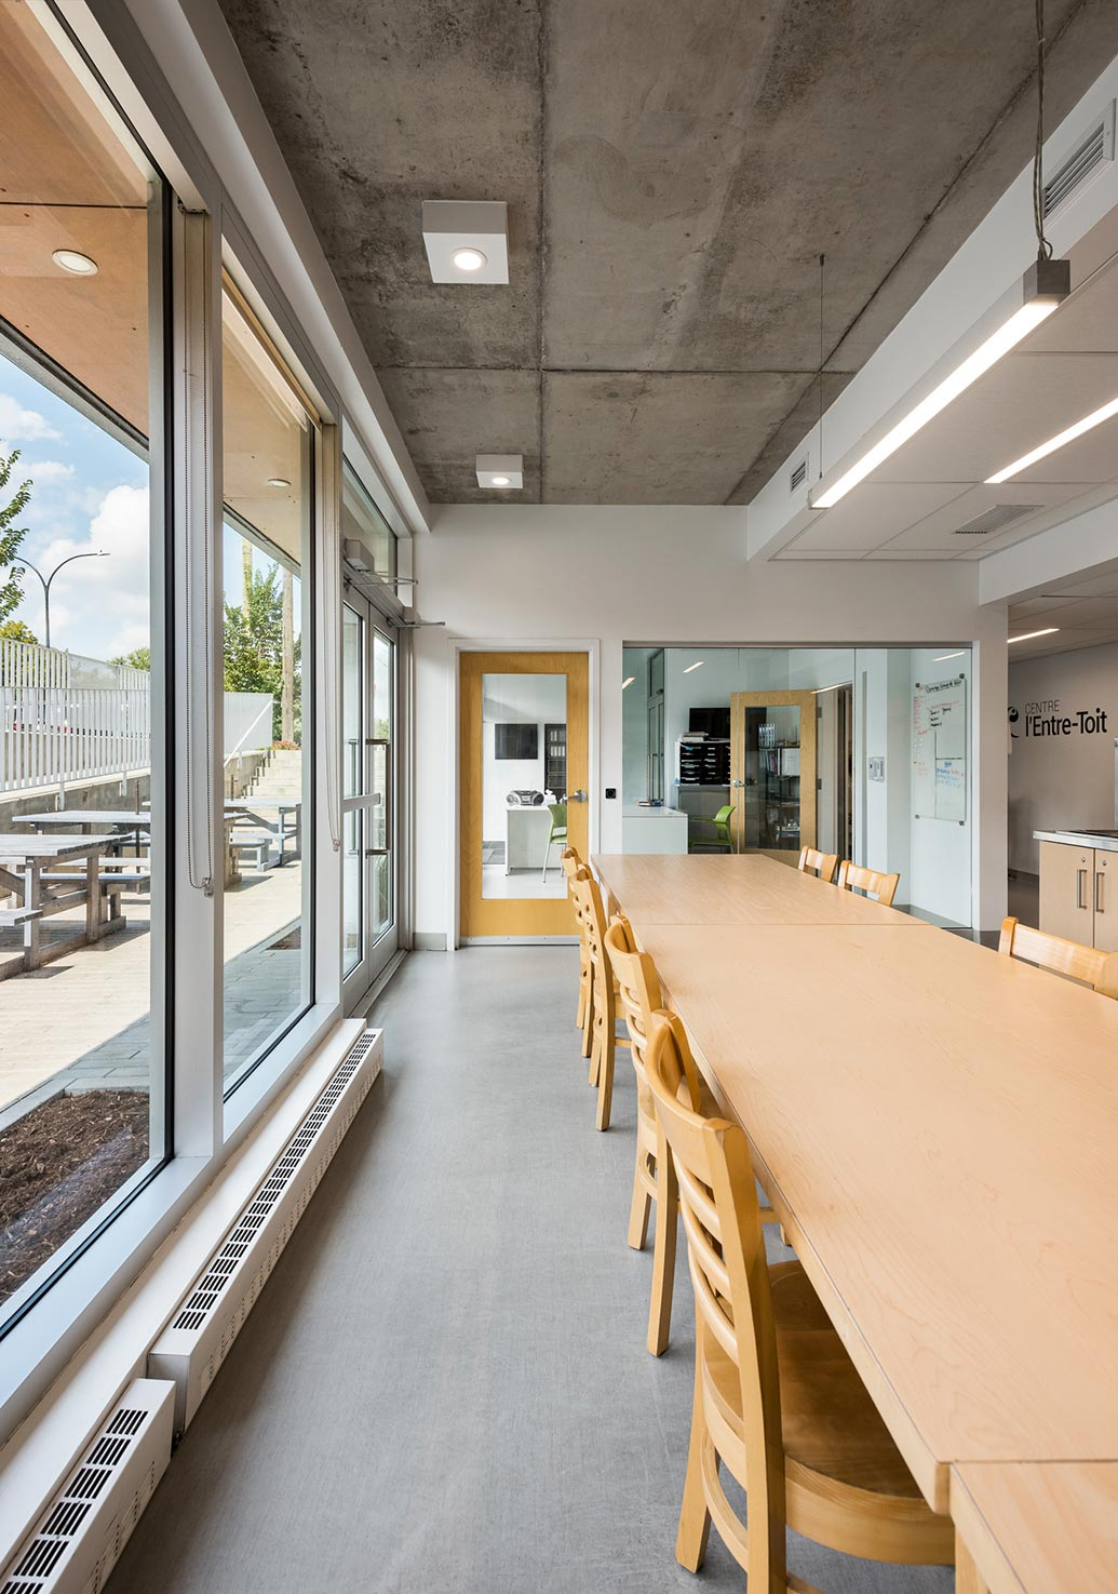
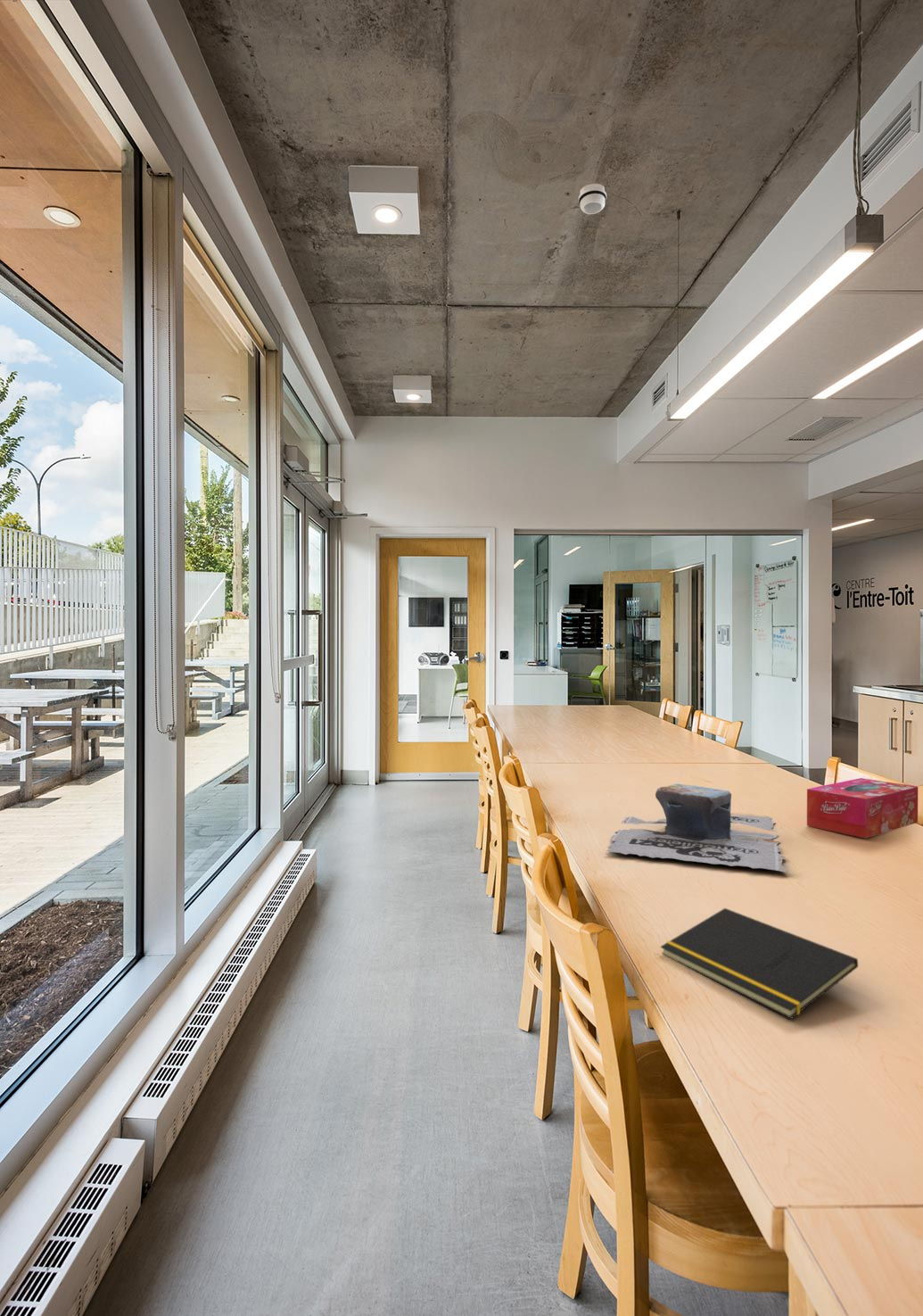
+ smoke detector (592, 199)
+ tissue box (862, 806)
+ notepad (754, 956)
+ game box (696, 811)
